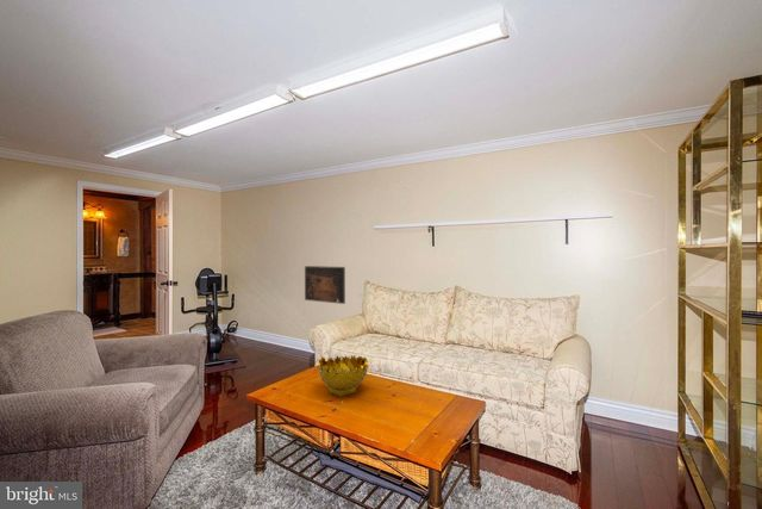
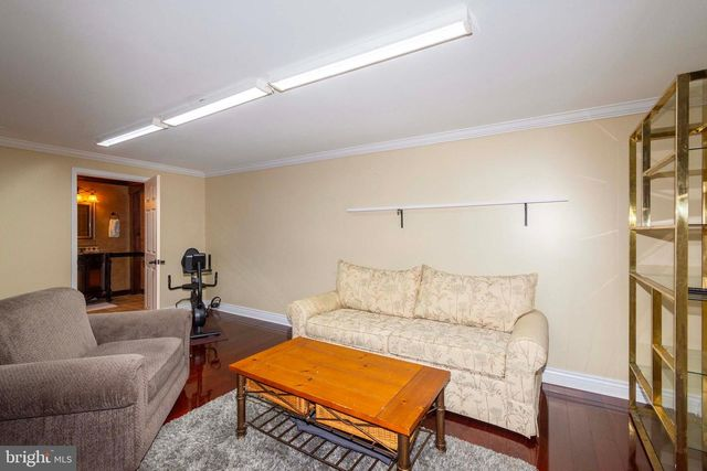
- decorative bowl (343, 374)
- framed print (324, 284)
